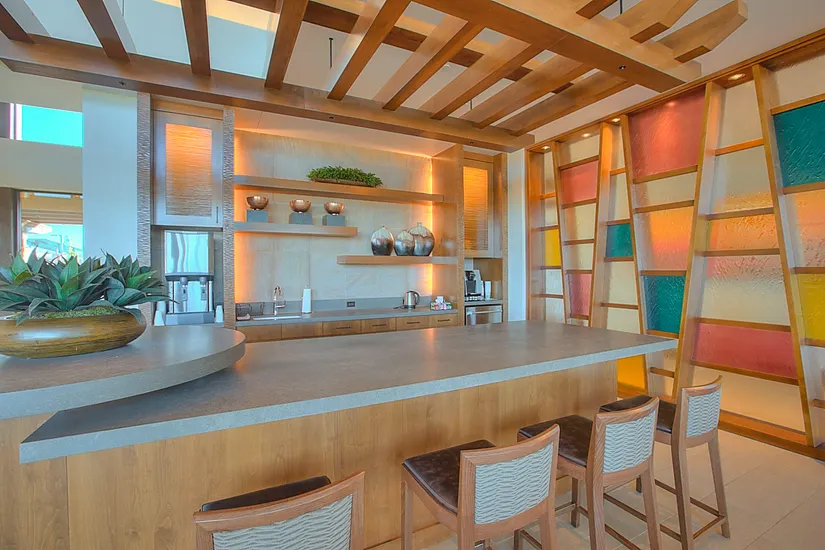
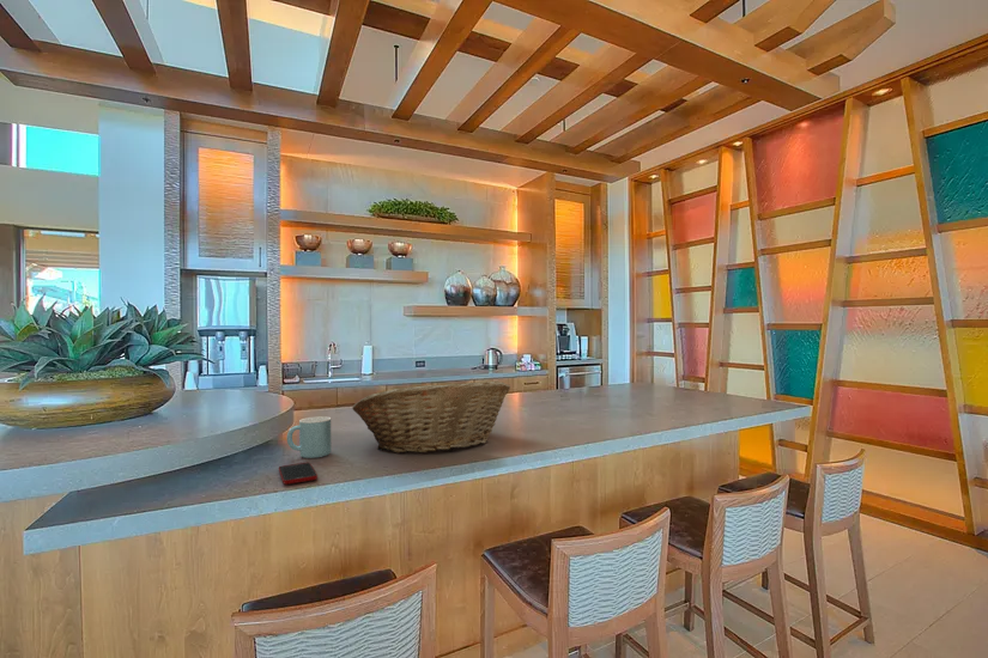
+ mug (309, 437)
+ fruit basket (435, 410)
+ cell phone (297, 473)
